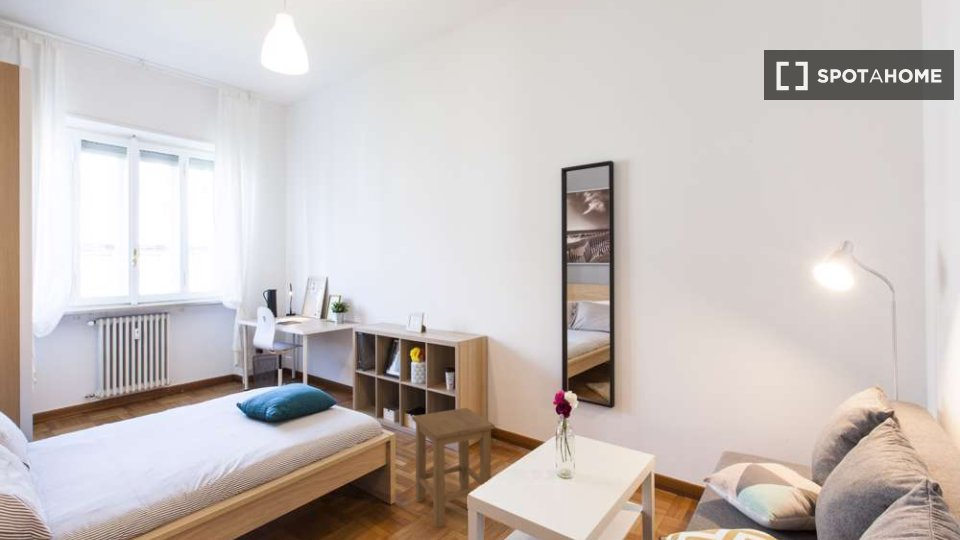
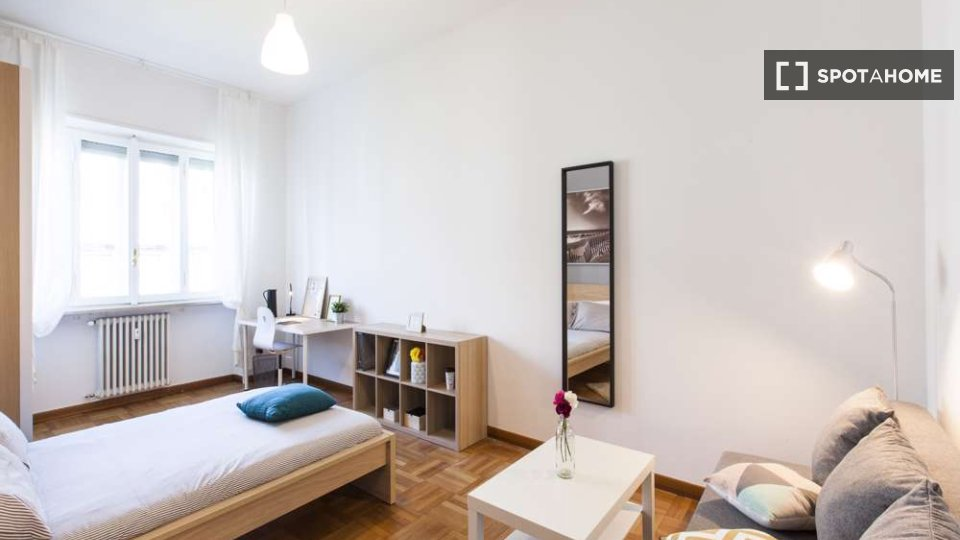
- stool (454, 466)
